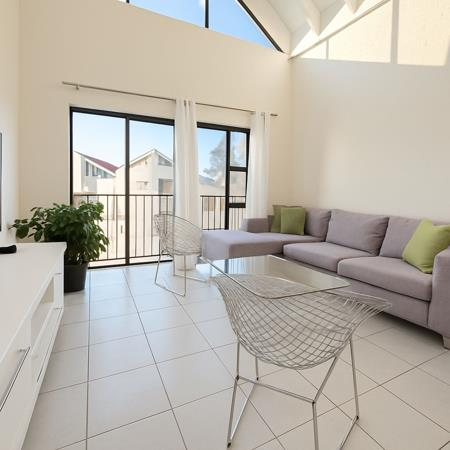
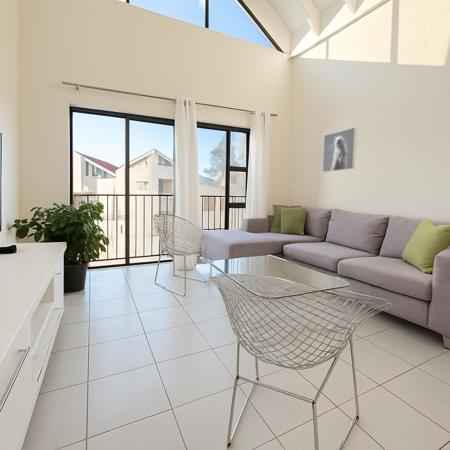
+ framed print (338, 151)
